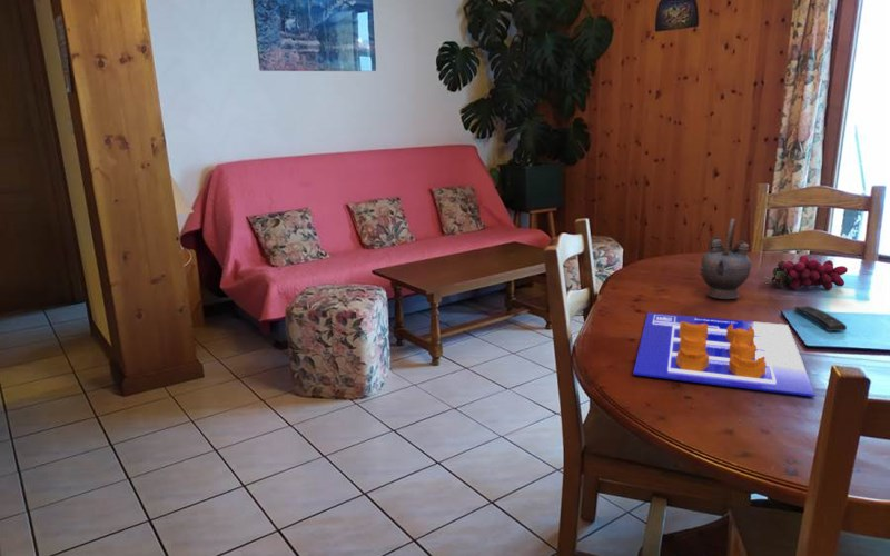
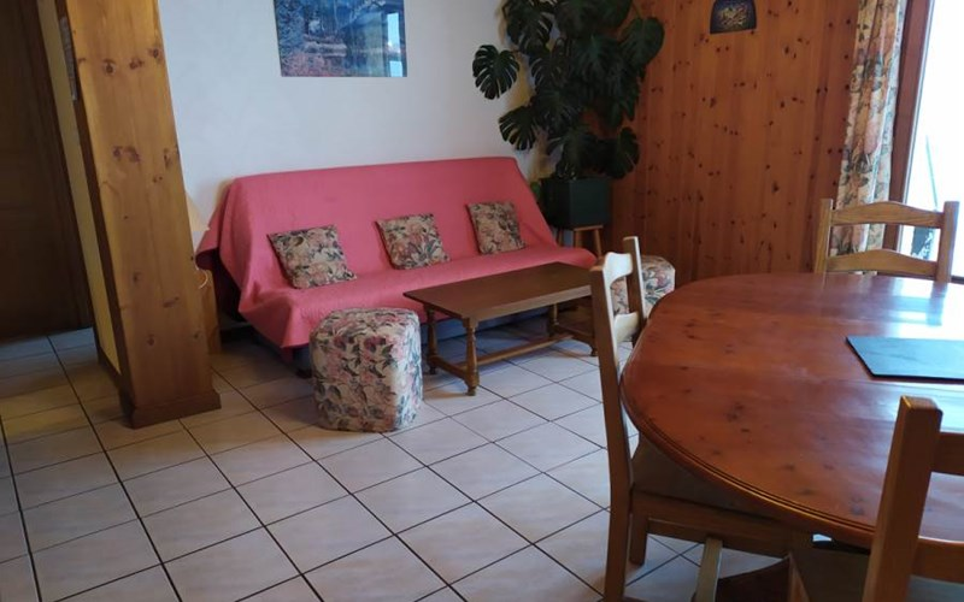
- teapot (724, 259)
- grapes (804, 271)
- remote control (817, 316)
- poster (718, 339)
